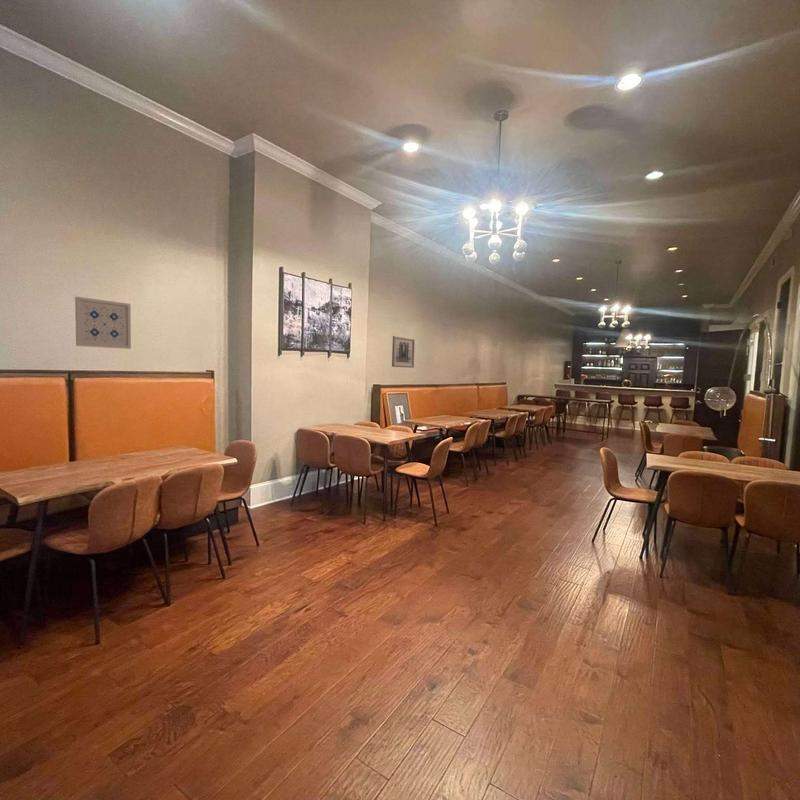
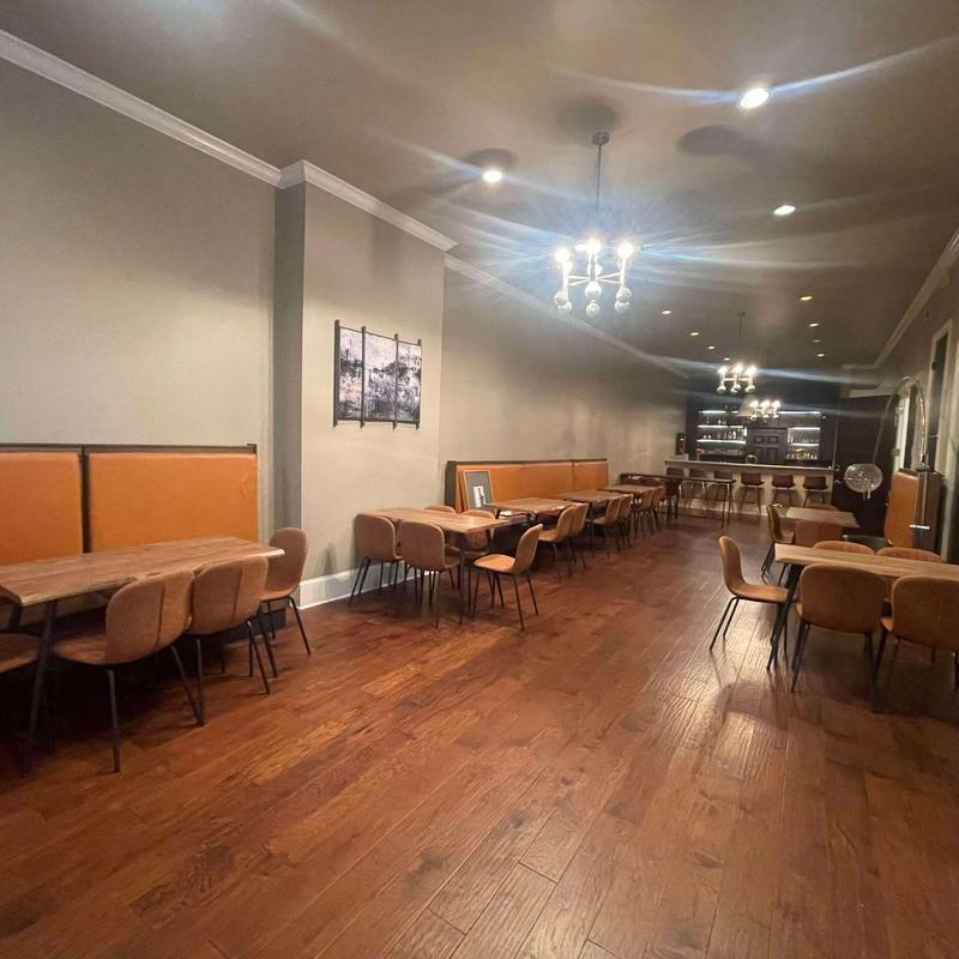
- wall art (403, 352)
- wall art (104, 324)
